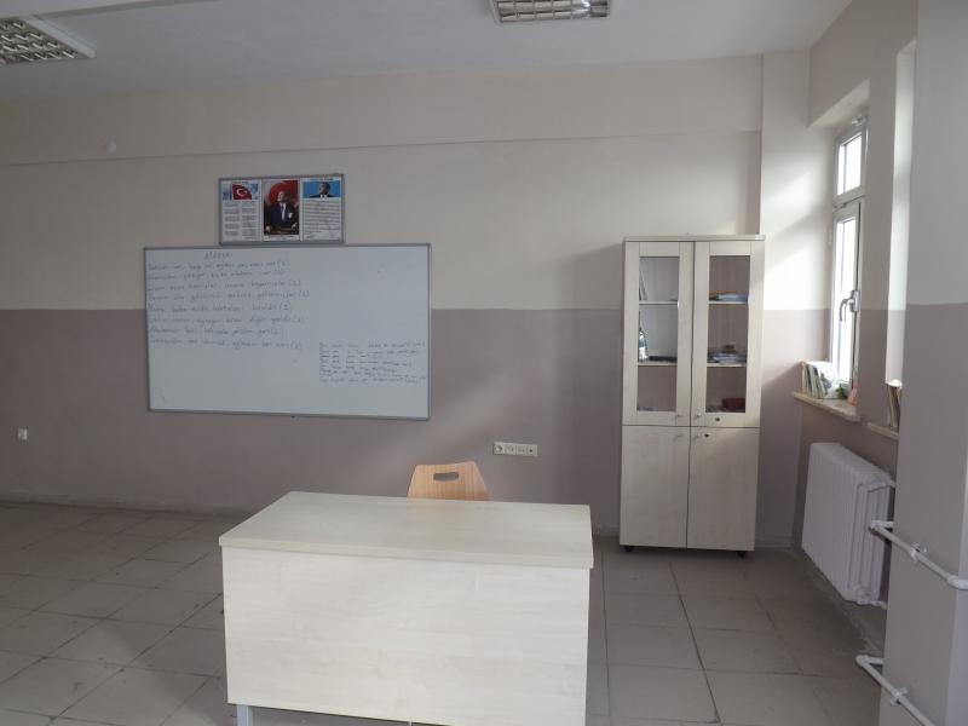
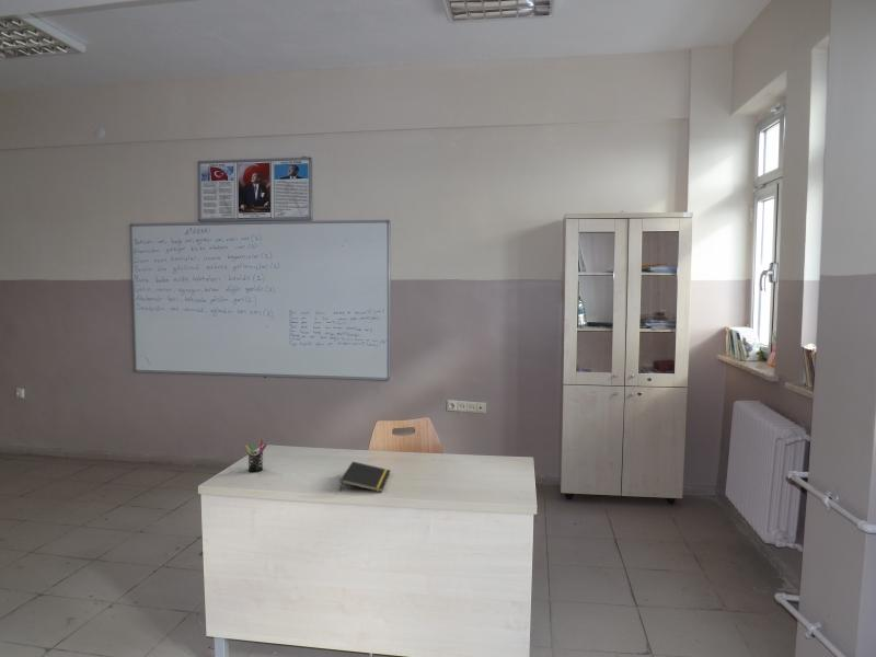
+ notepad (366, 475)
+ pen holder (254, 454)
